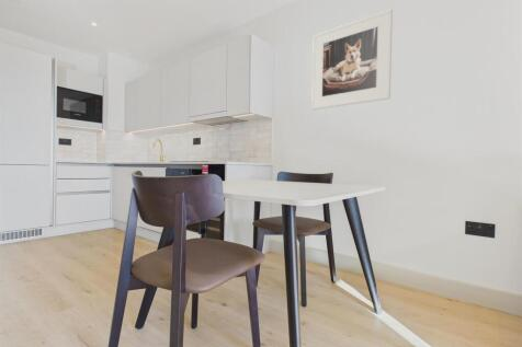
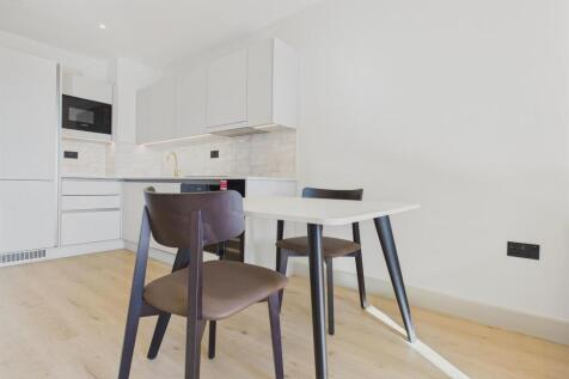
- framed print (348, 63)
